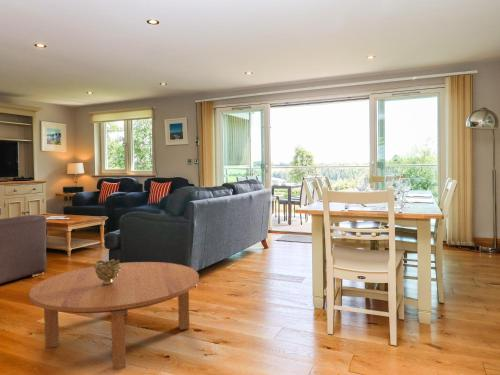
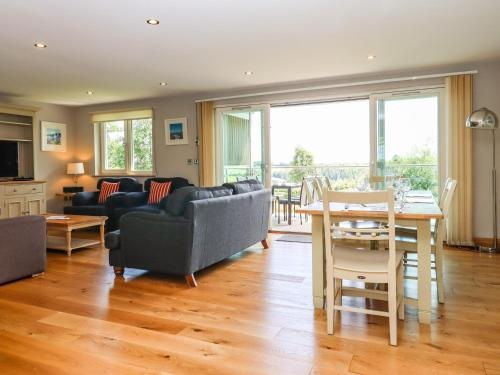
- decorative bowl (107, 272)
- coffee table (120, 308)
